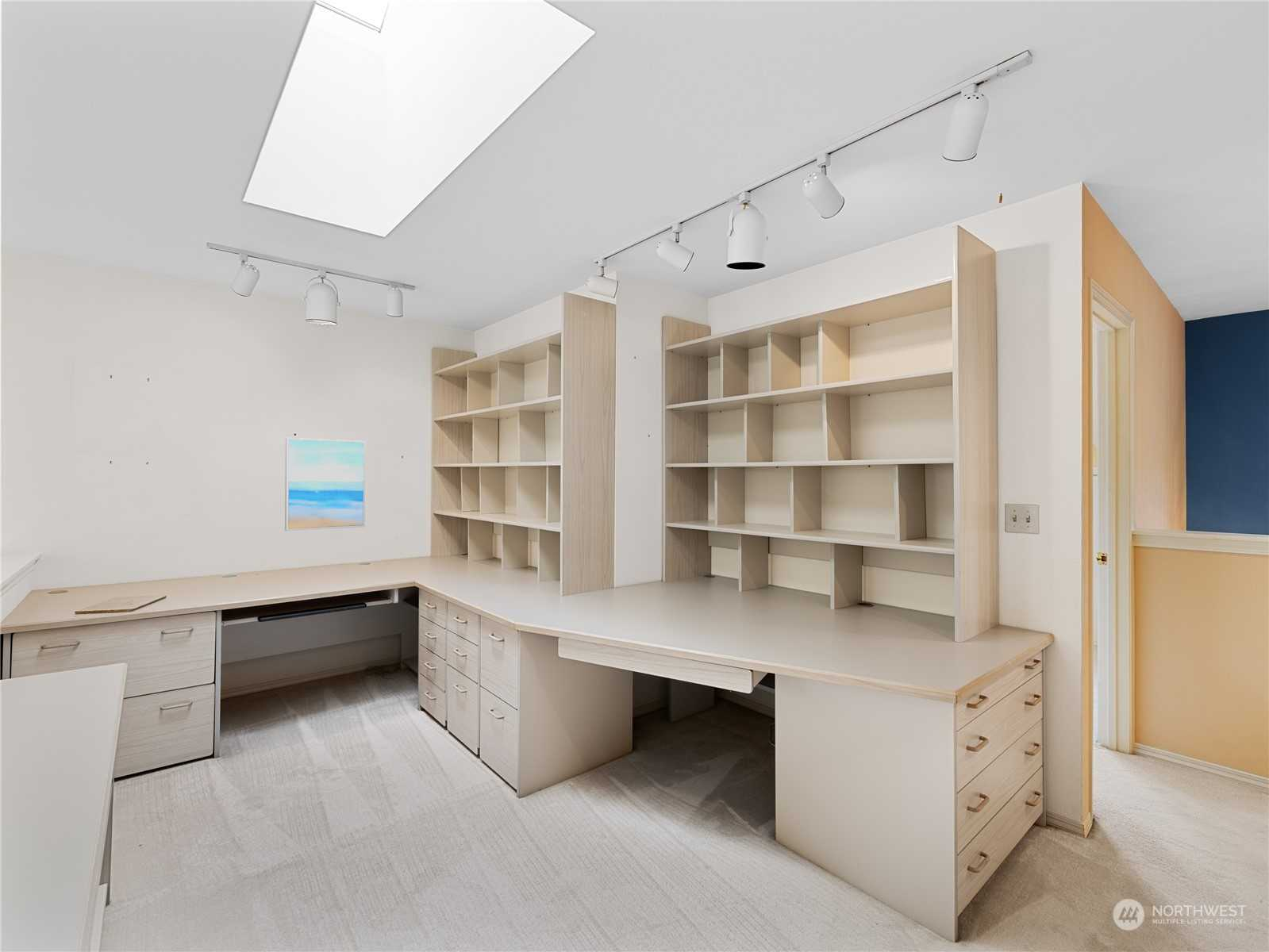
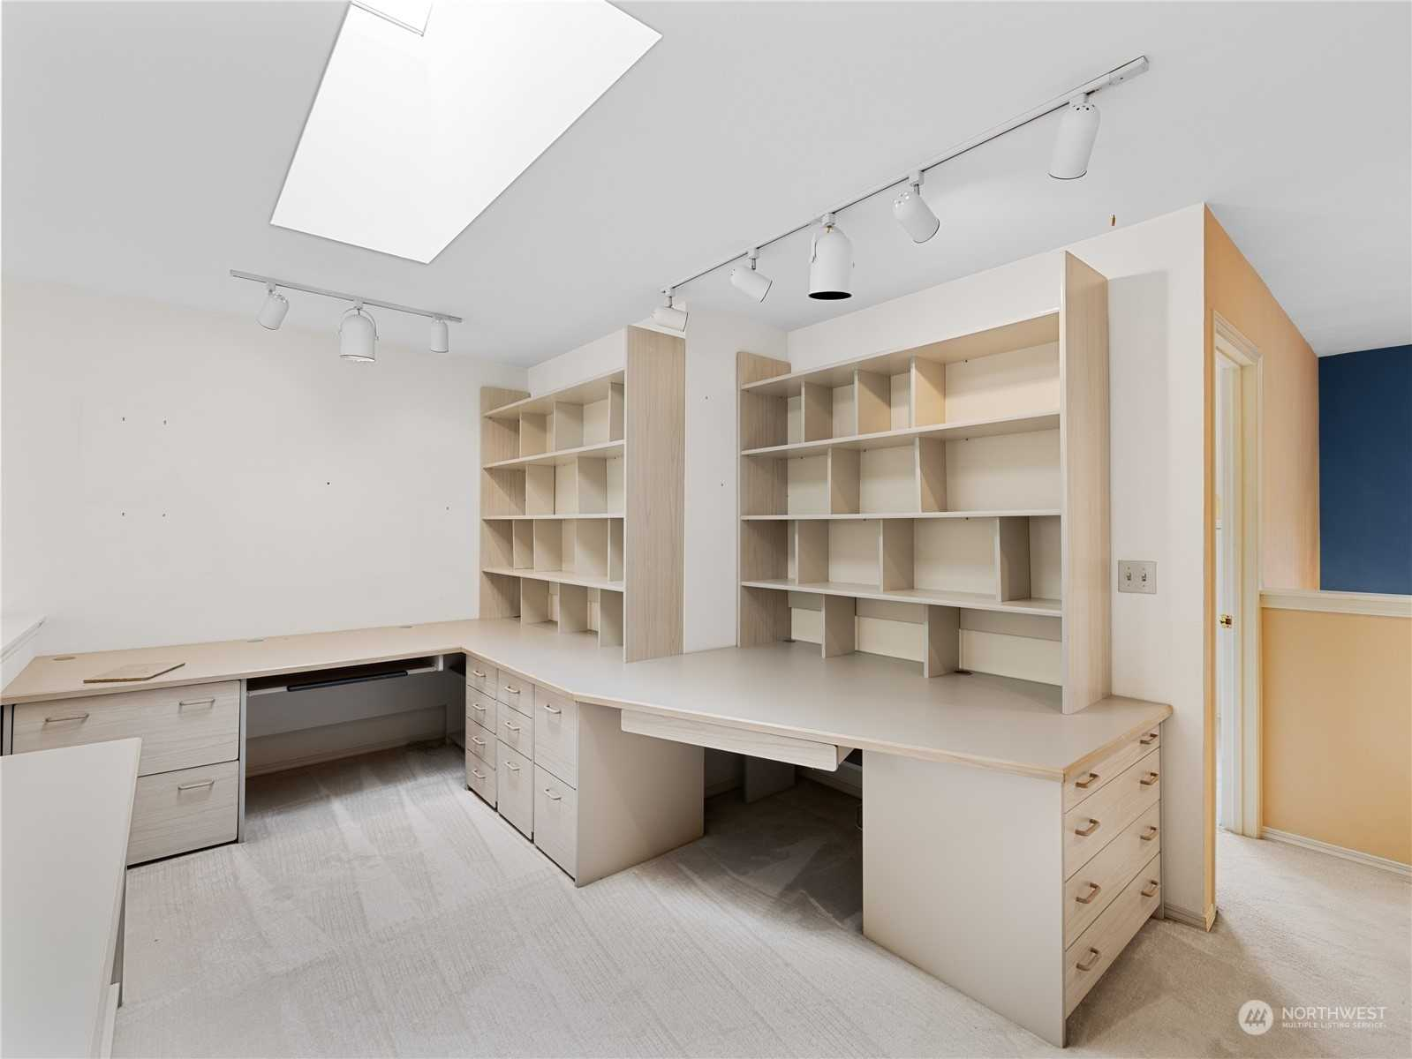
- wall art (326, 484)
